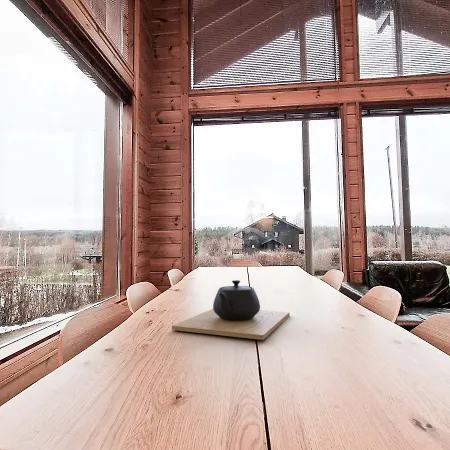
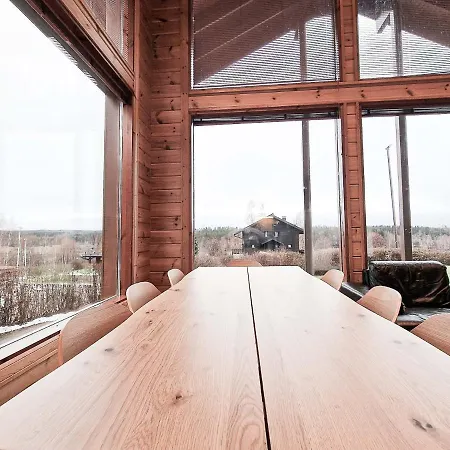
- teapot (235, 301)
